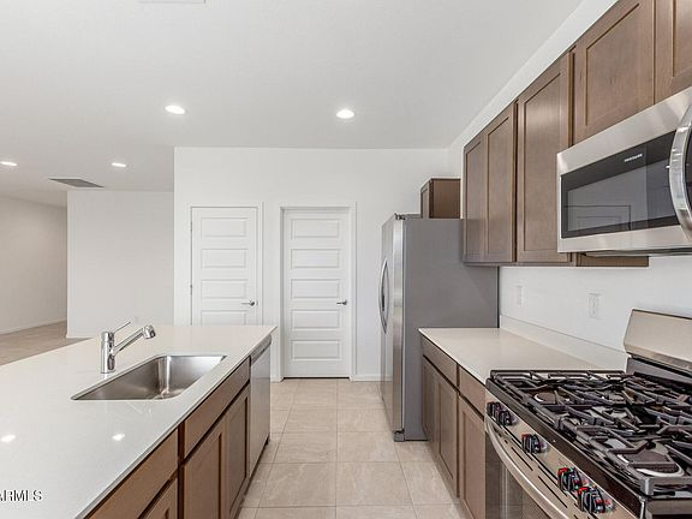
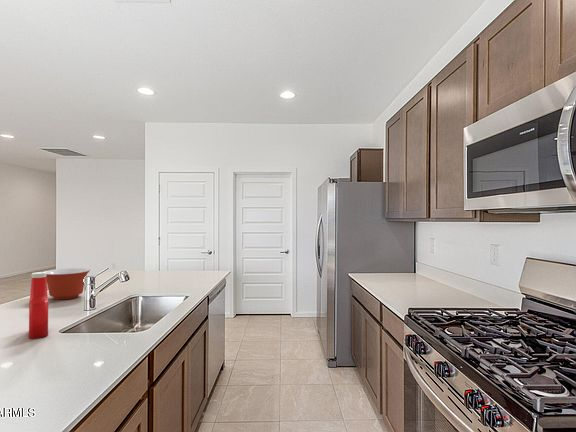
+ soap bottle (38, 303)
+ mixing bowl (66, 284)
